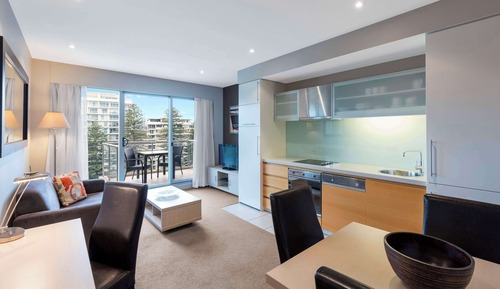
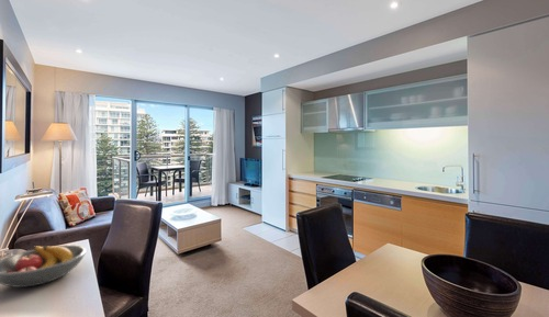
+ fruit bowl (41, 264)
